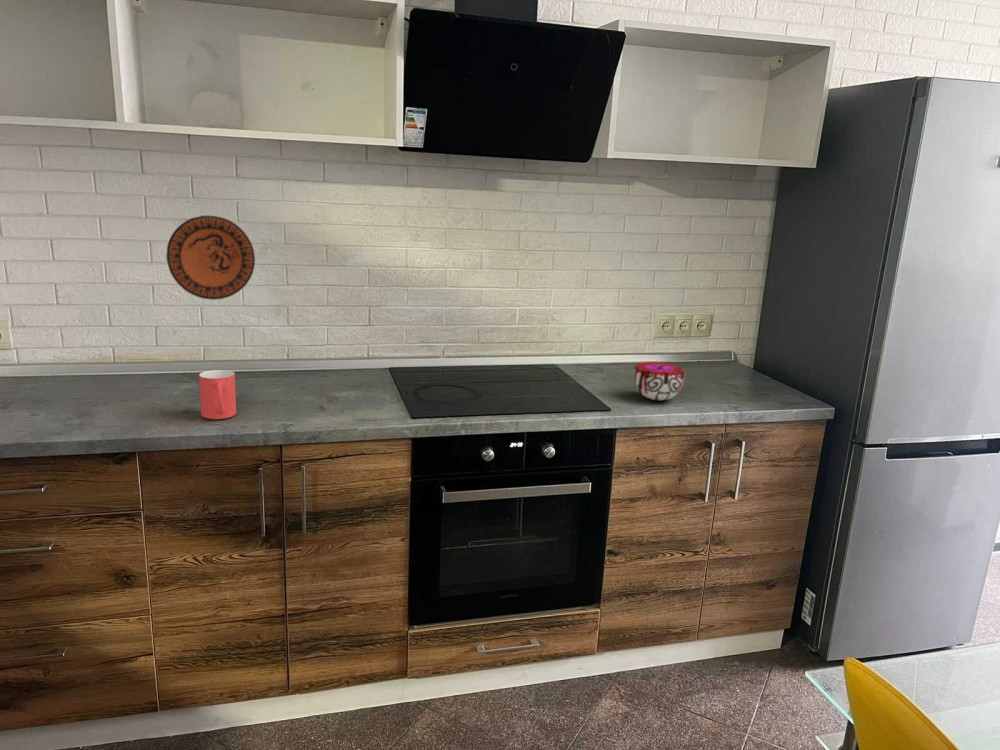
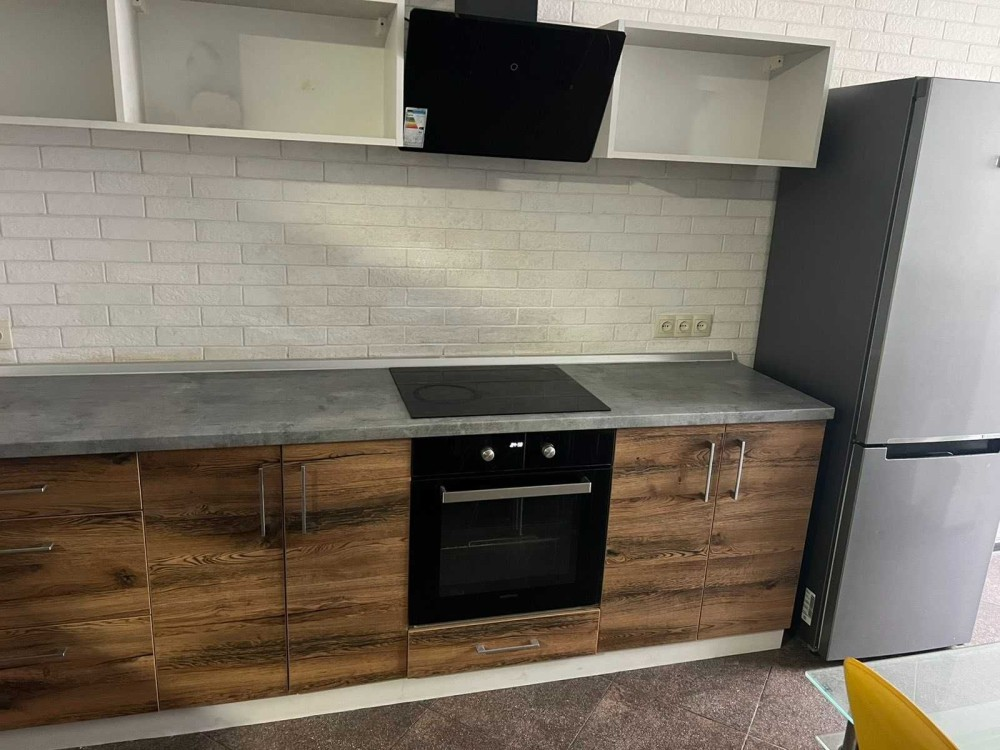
- decorative bowl (658, 383)
- mug (218, 396)
- decorative plate (211, 257)
